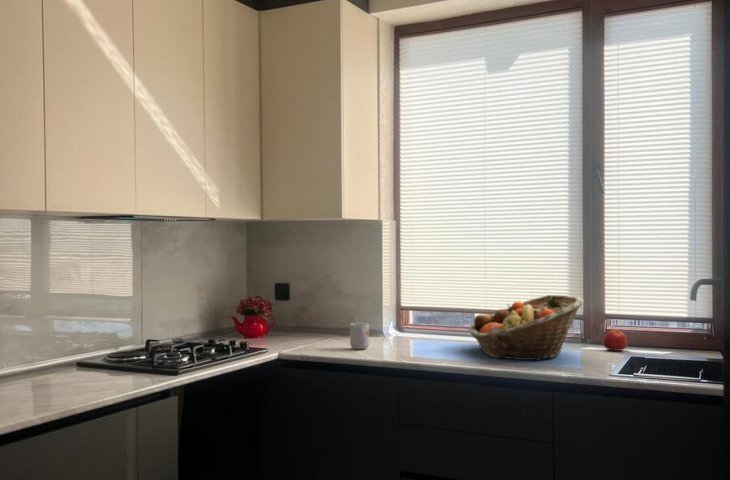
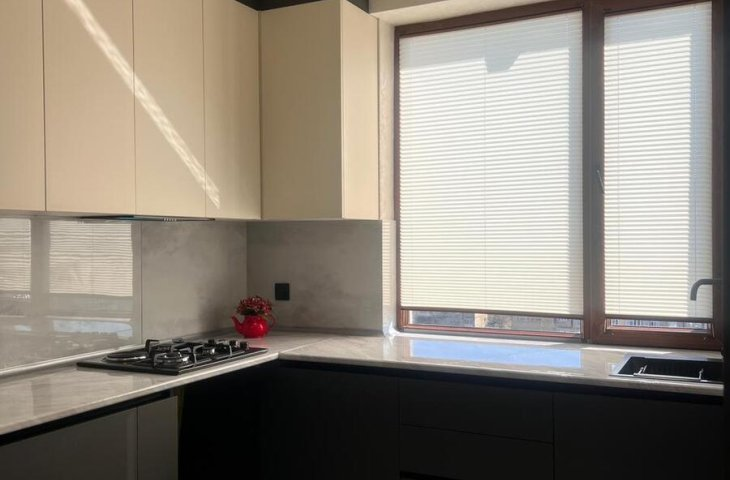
- fruit basket (525, 325)
- apple (615, 340)
- mug (360, 333)
